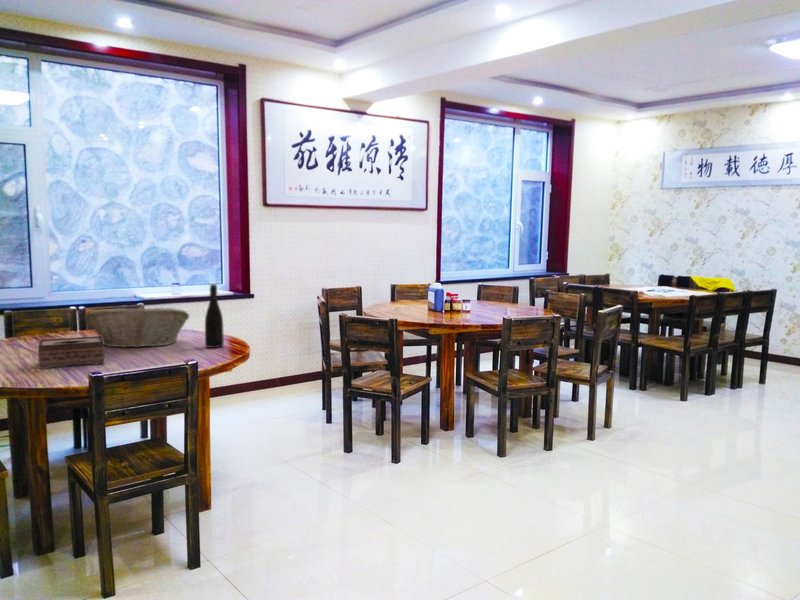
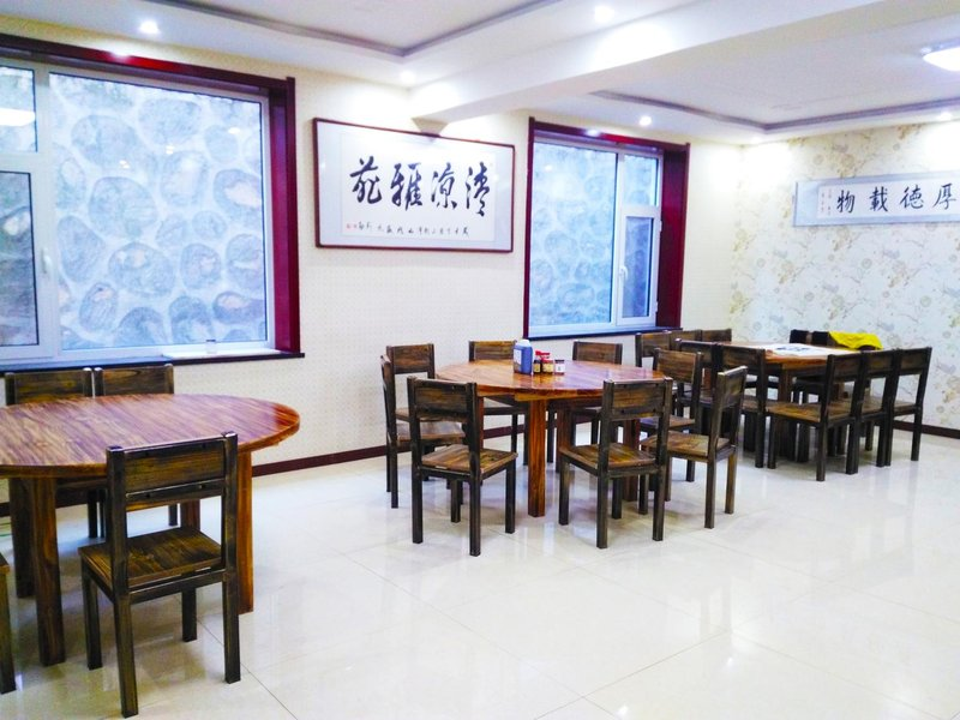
- tissue box (71, 351)
- fruit basket (138, 324)
- bottle (213, 315)
